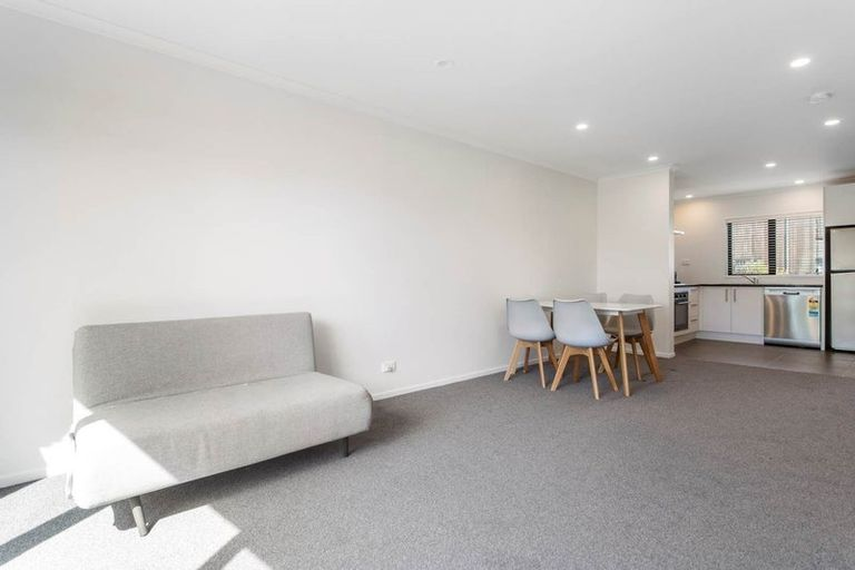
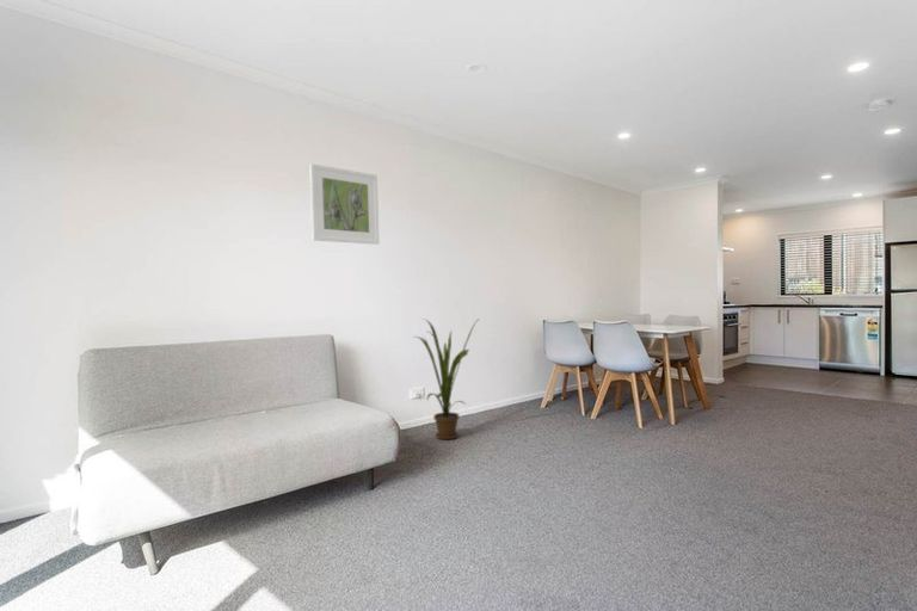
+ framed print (345, 205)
+ house plant (438, 377)
